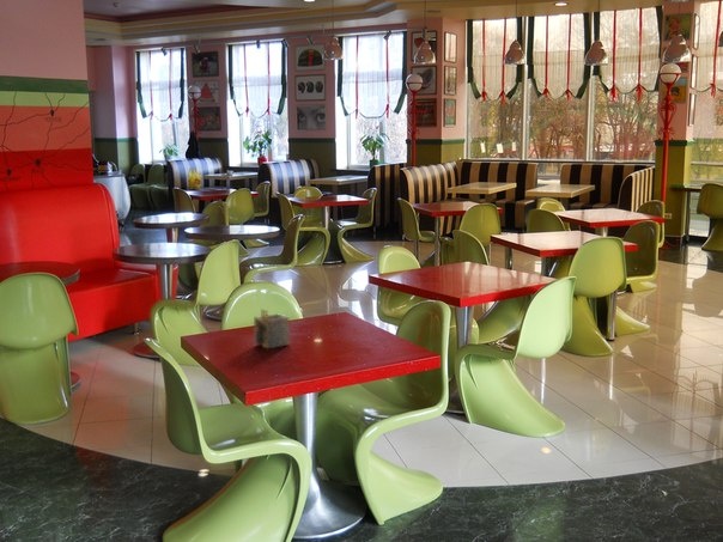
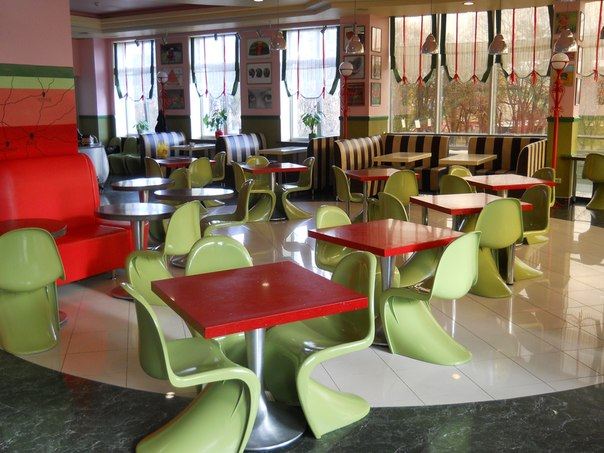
- napkin holder (272, 325)
